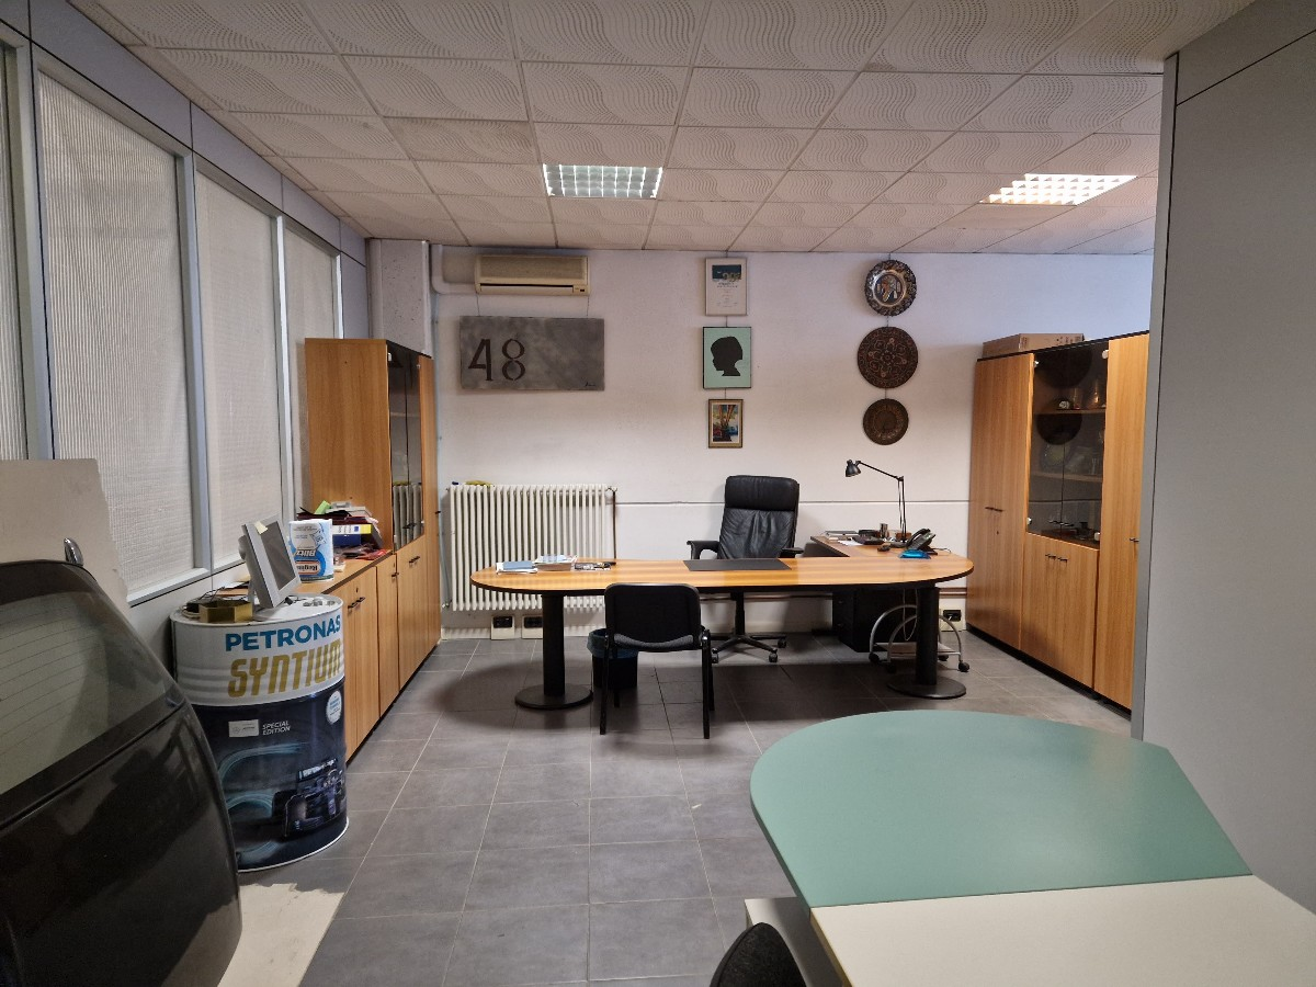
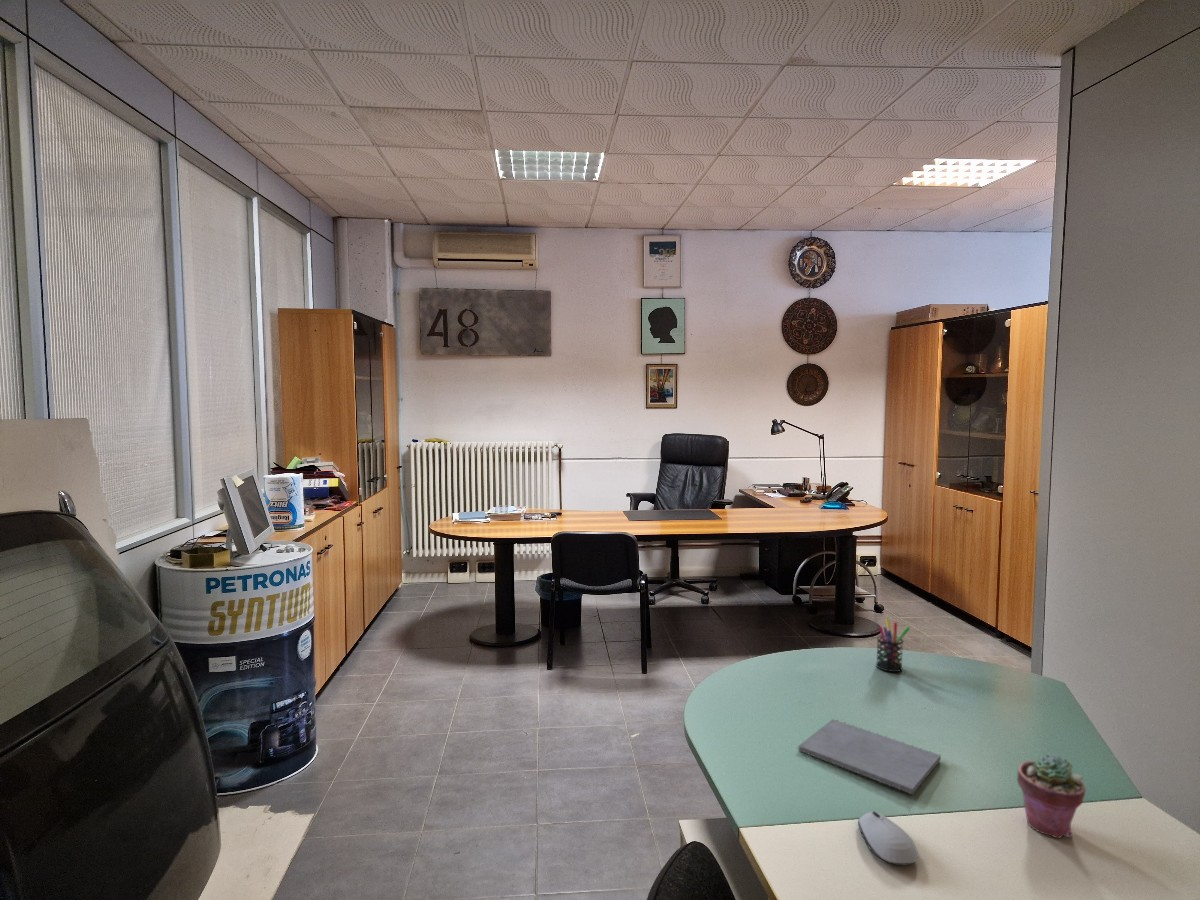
+ computer mouse (886, 835)
+ notepad (868, 752)
+ pen holder (893, 643)
+ potted succulent (1050, 791)
